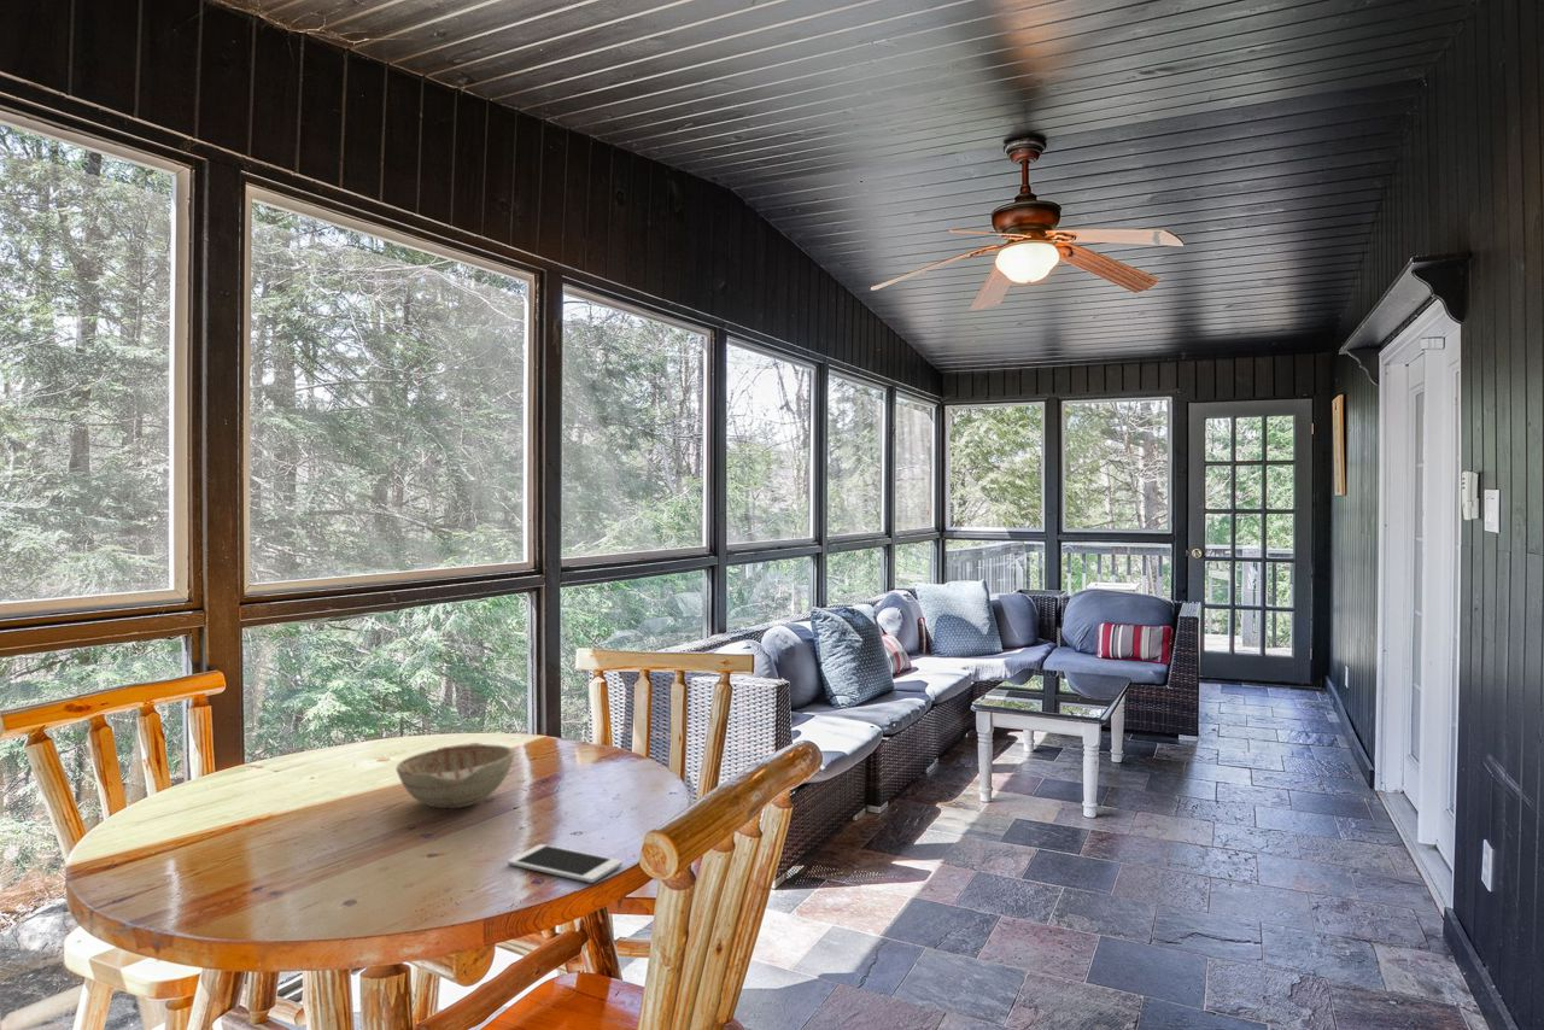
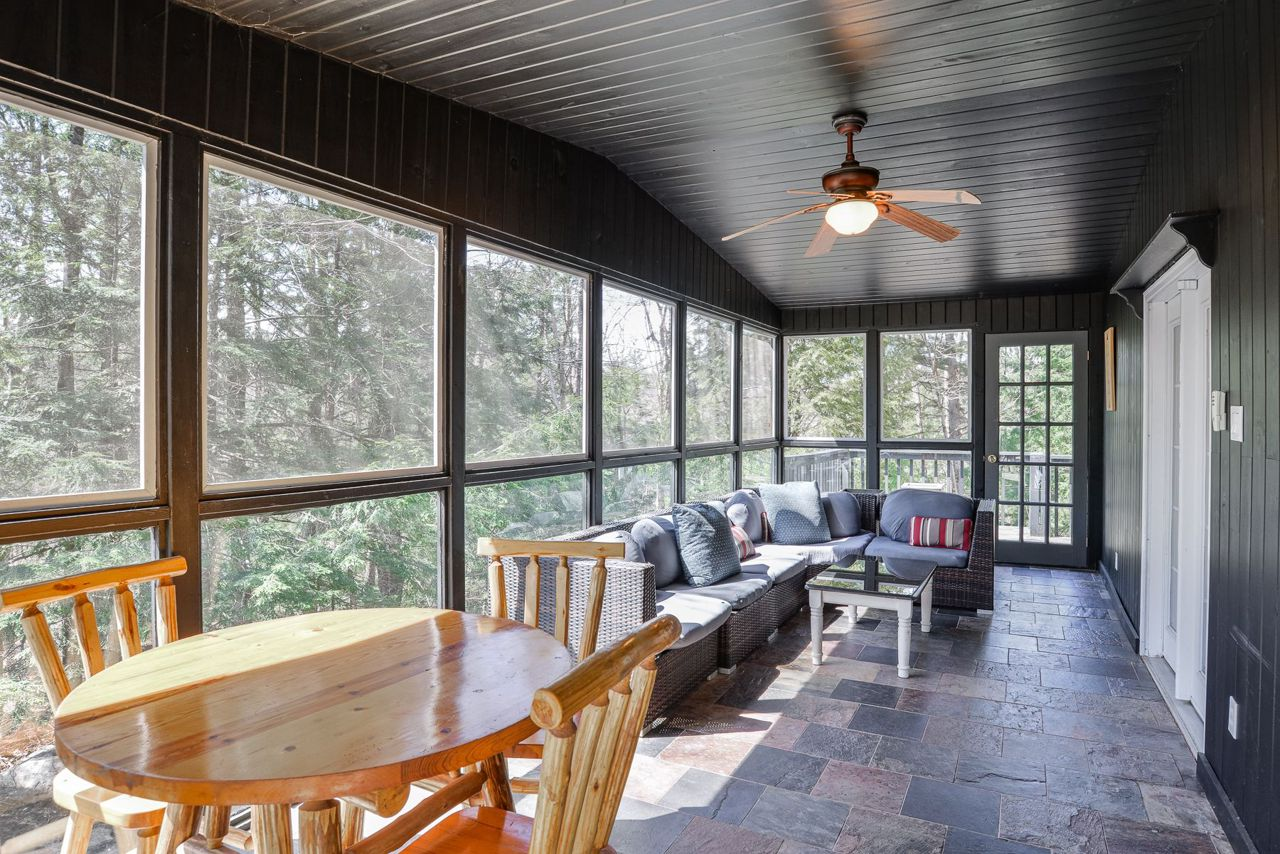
- cell phone (565, 862)
- decorative bowl (456, 777)
